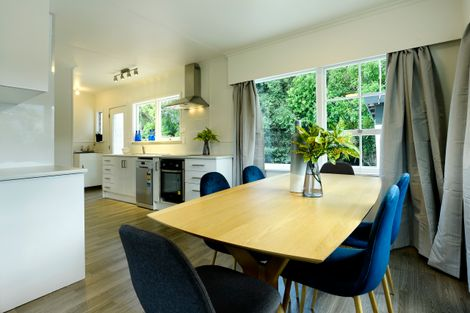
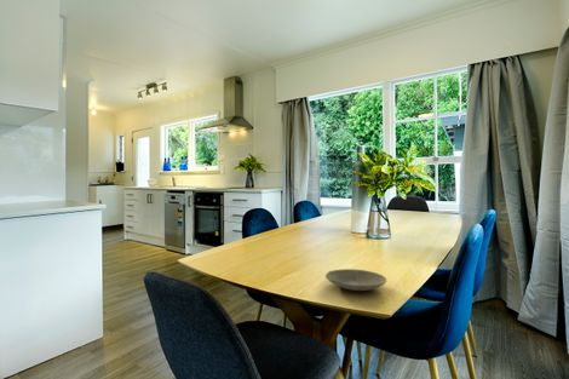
+ plate (355, 281)
